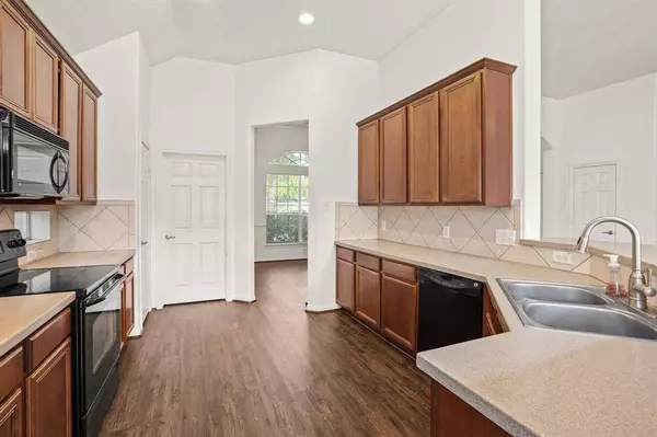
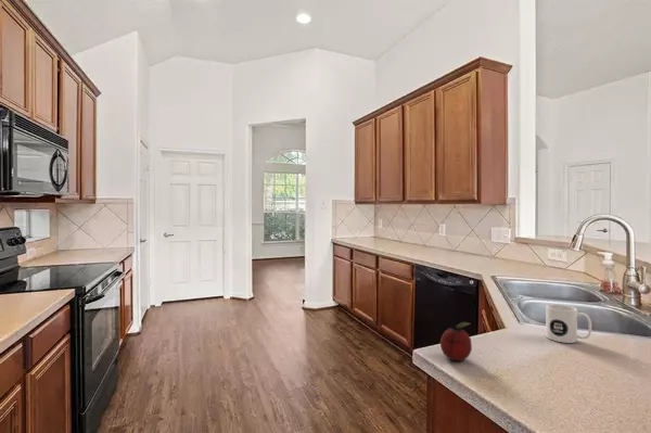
+ mug (567, 323)
+ fruit (457, 341)
